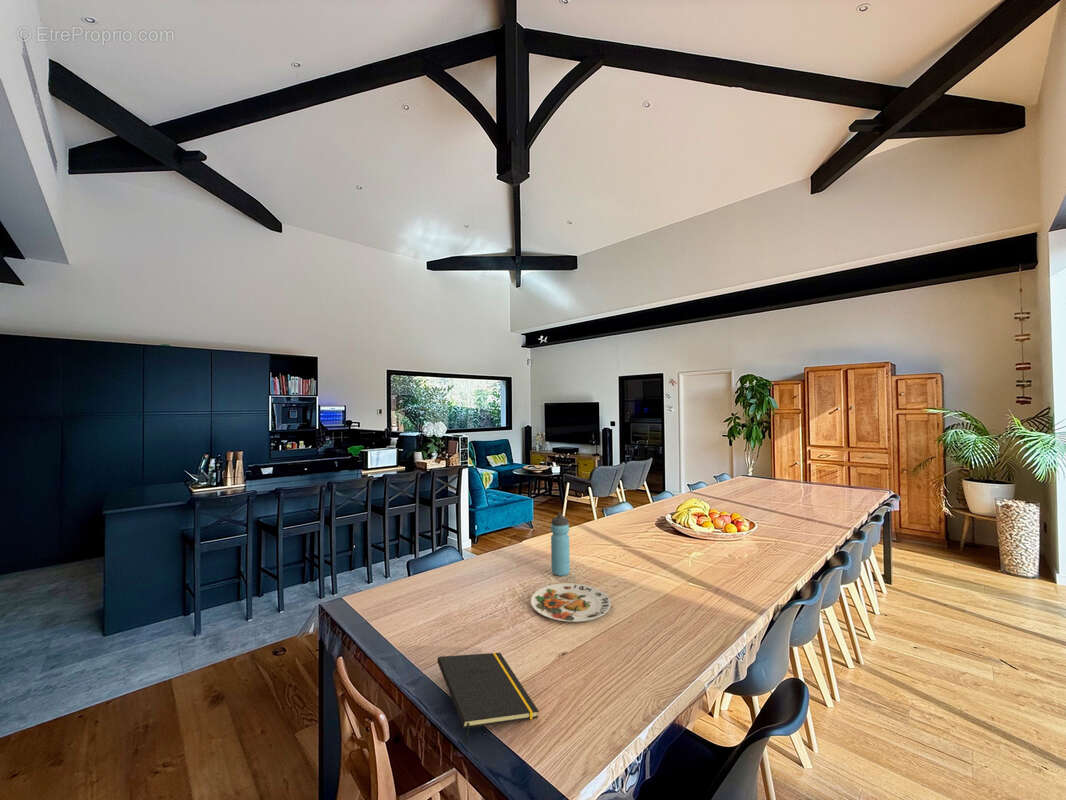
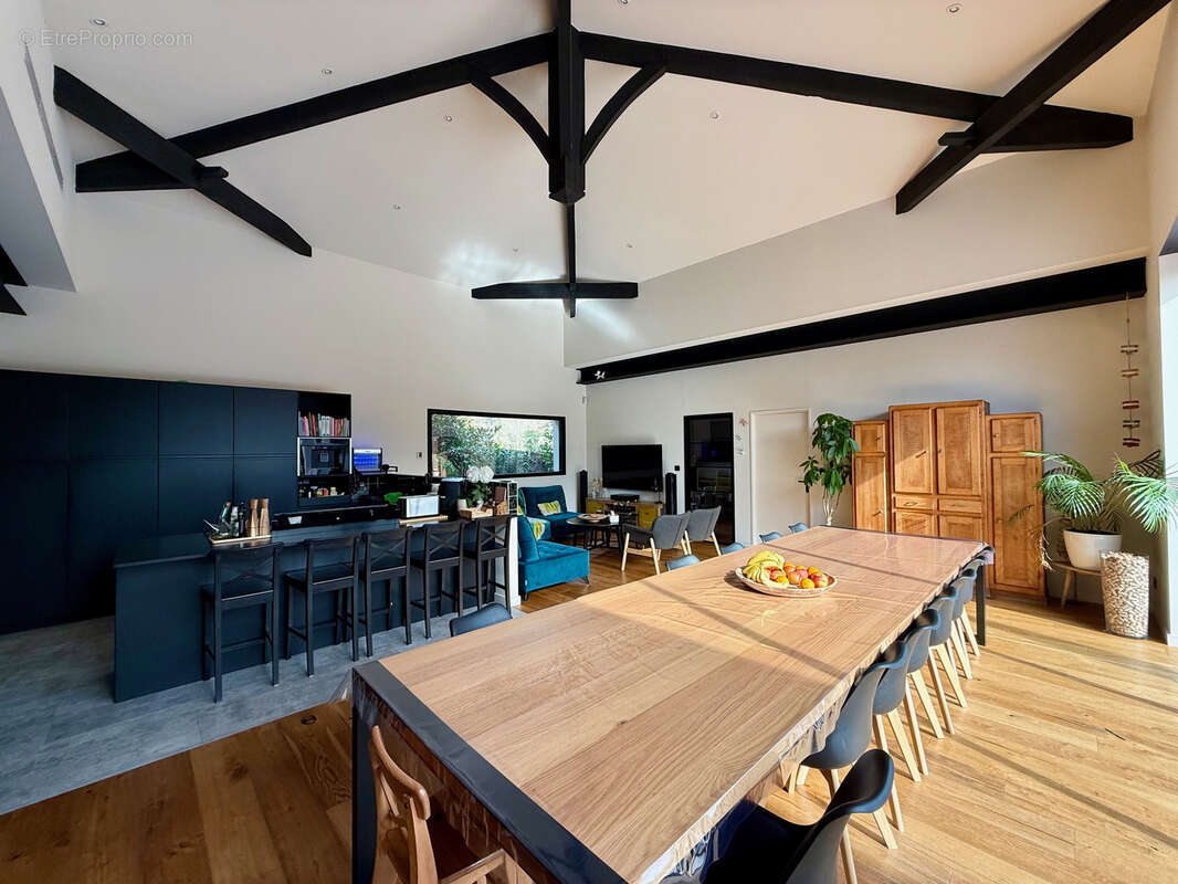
- notepad (484, 685)
- plate (570, 602)
- water bottle (560, 543)
